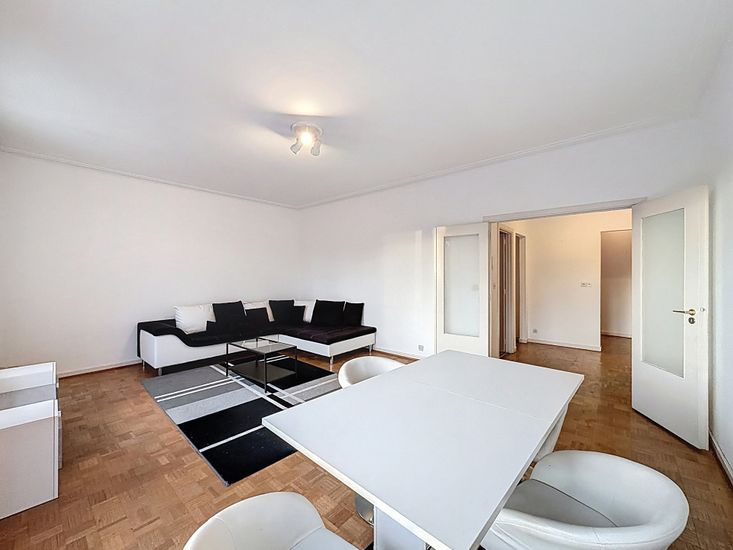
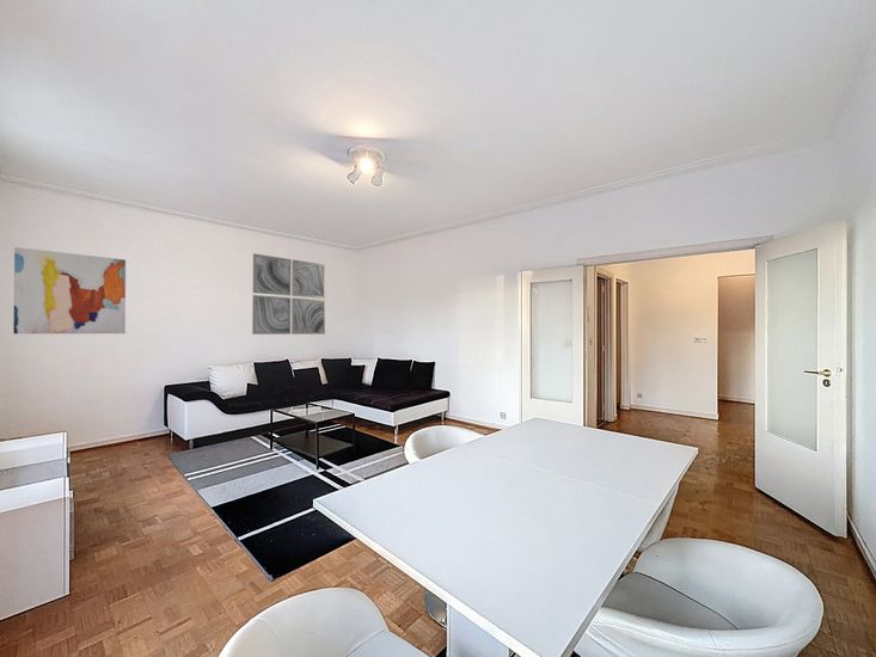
+ wall art (290, 295)
+ wall art (73, 294)
